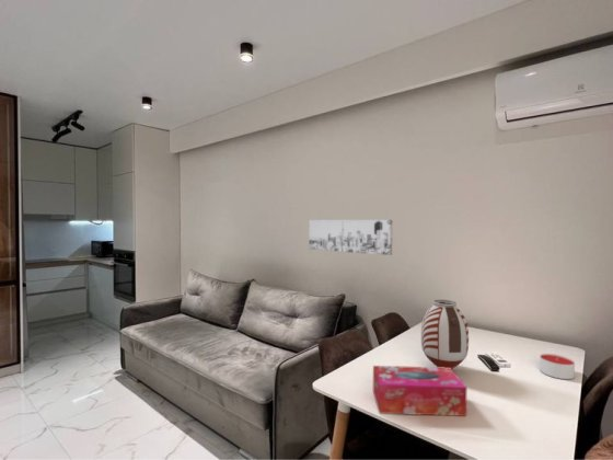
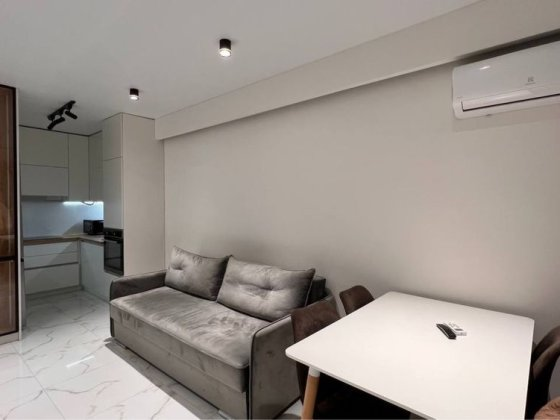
- vase (443, 335)
- wall art (347, 235)
- candle (556, 365)
- tissue box (416, 389)
